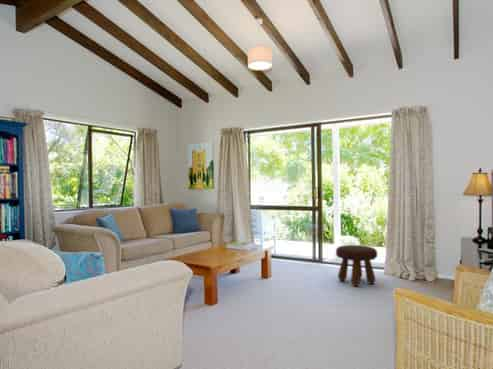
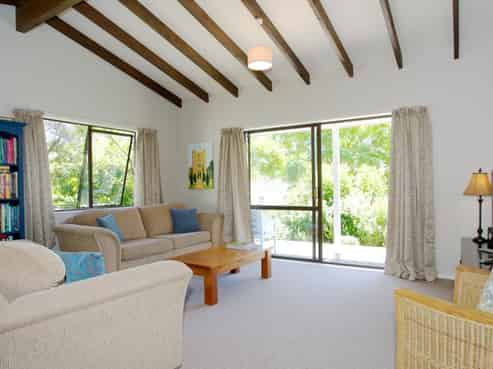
- footstool (356, 265)
